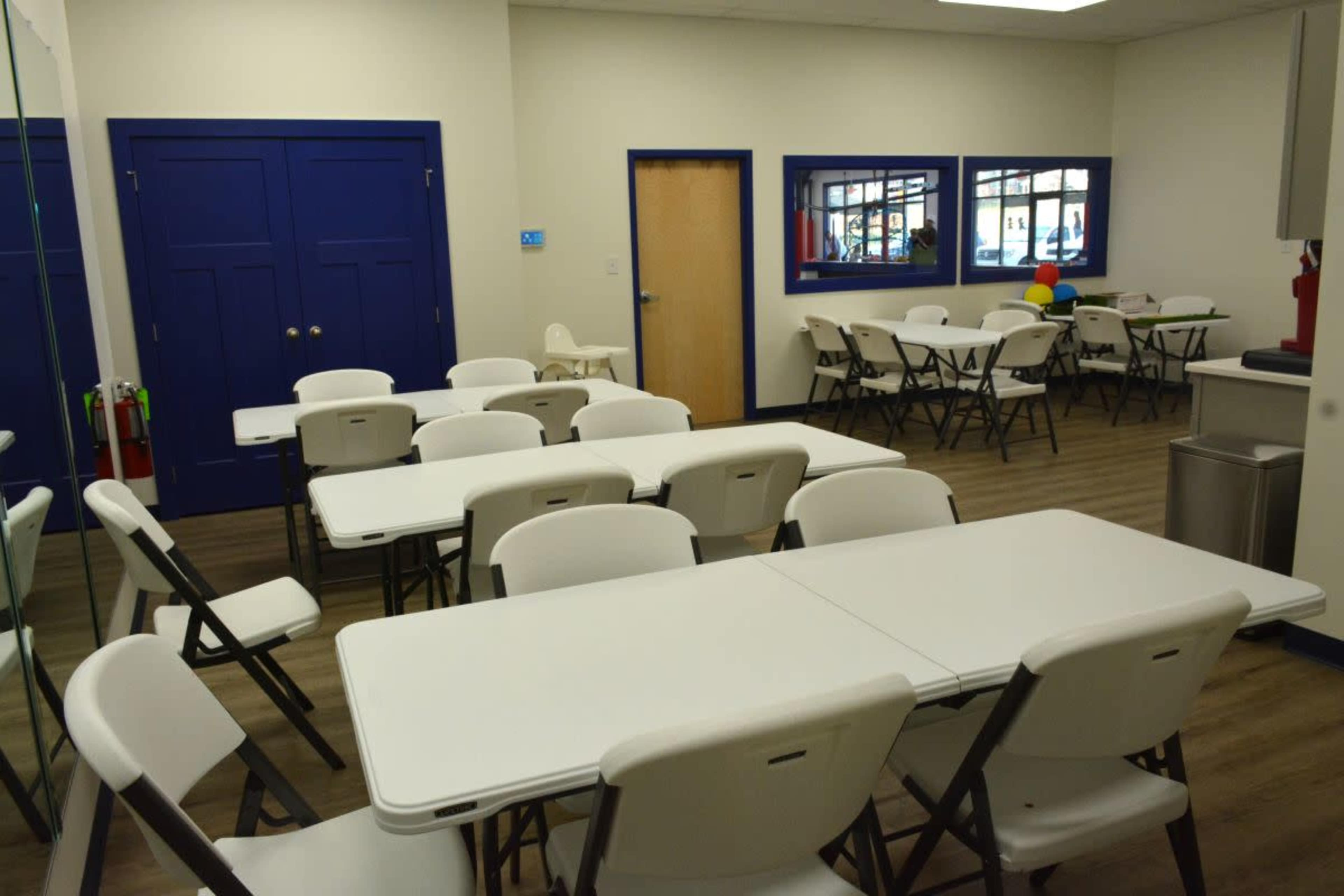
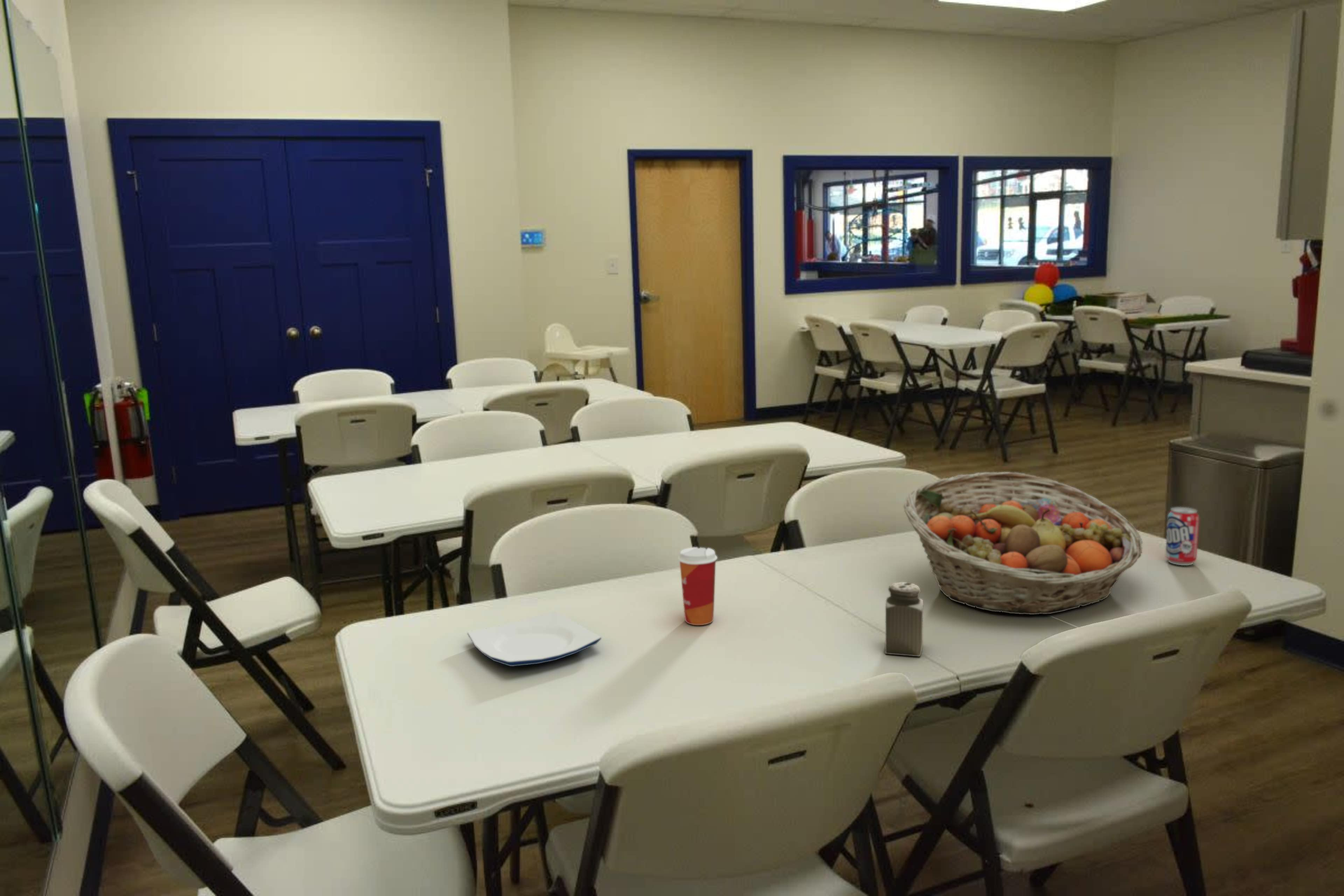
+ beverage can (1182, 536)
+ paper cup (698, 586)
+ plate (534, 641)
+ fruit basket (1020, 539)
+ salt shaker (904, 617)
